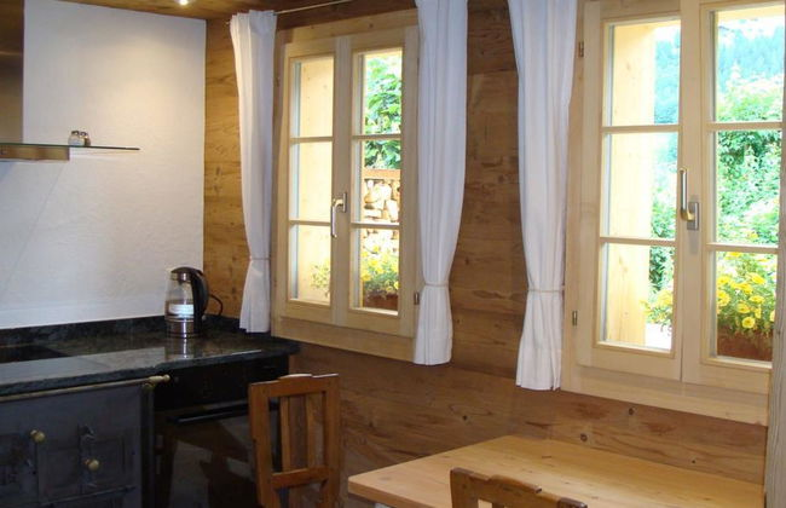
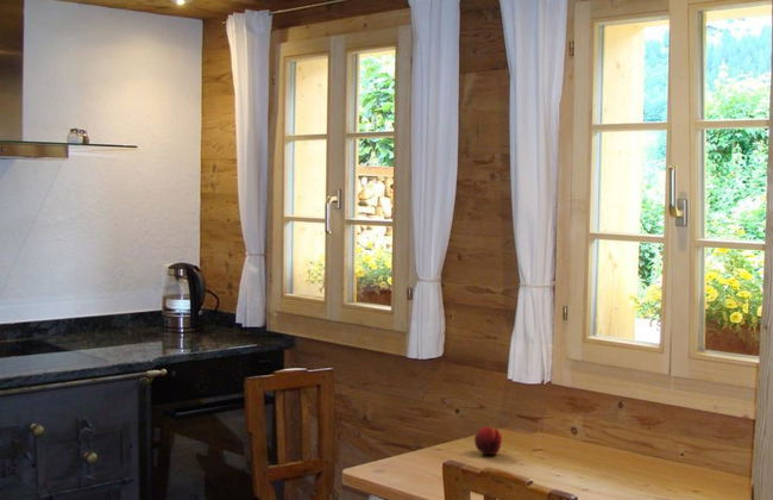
+ fruit (488, 439)
